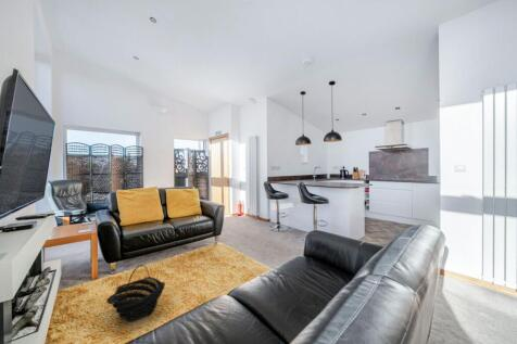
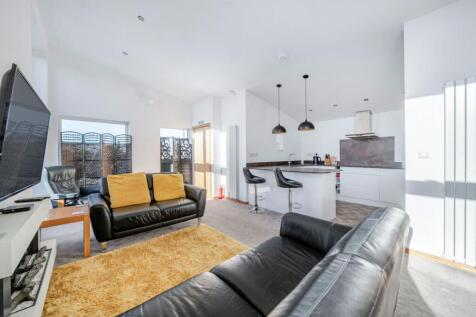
- basket (138, 289)
